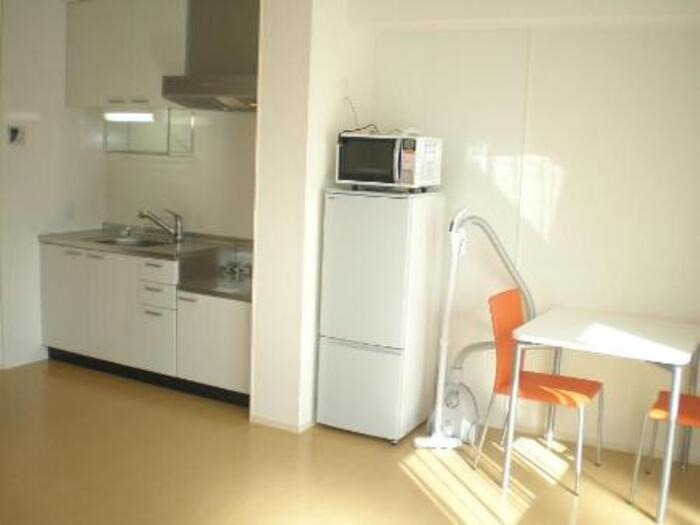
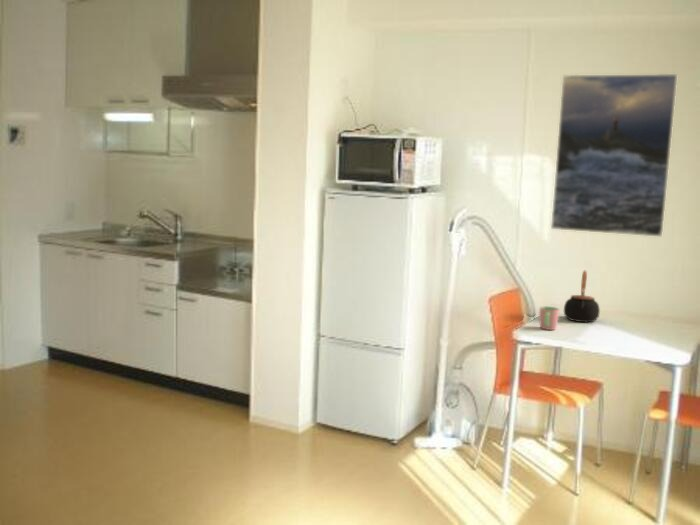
+ cup (548, 318)
+ teapot (582, 295)
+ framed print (611, 154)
